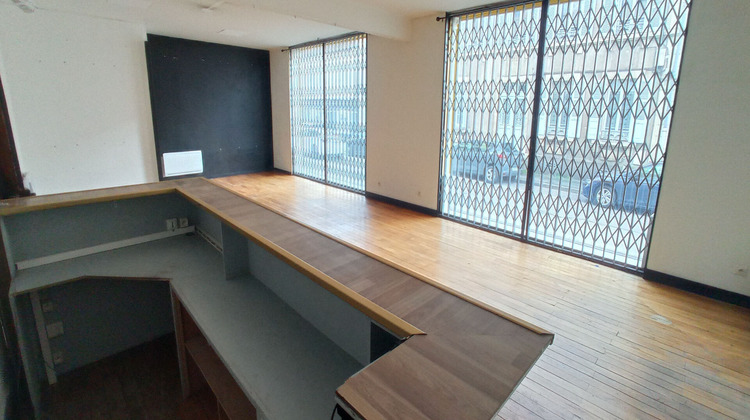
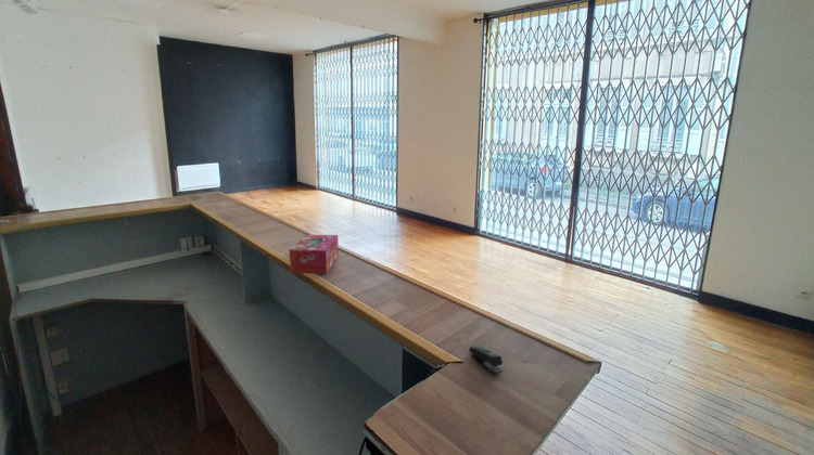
+ tissue box (316, 252)
+ stapler (484, 354)
